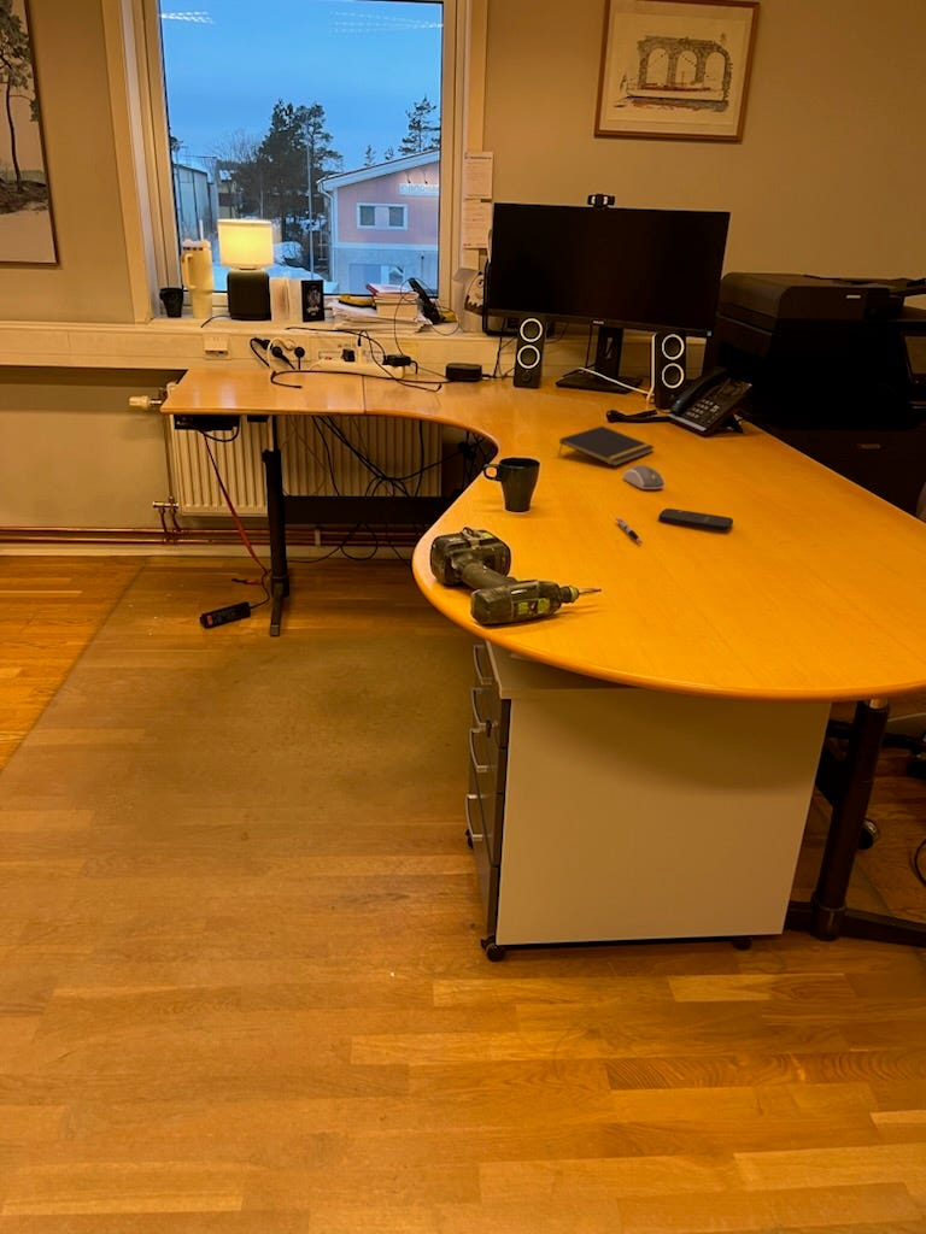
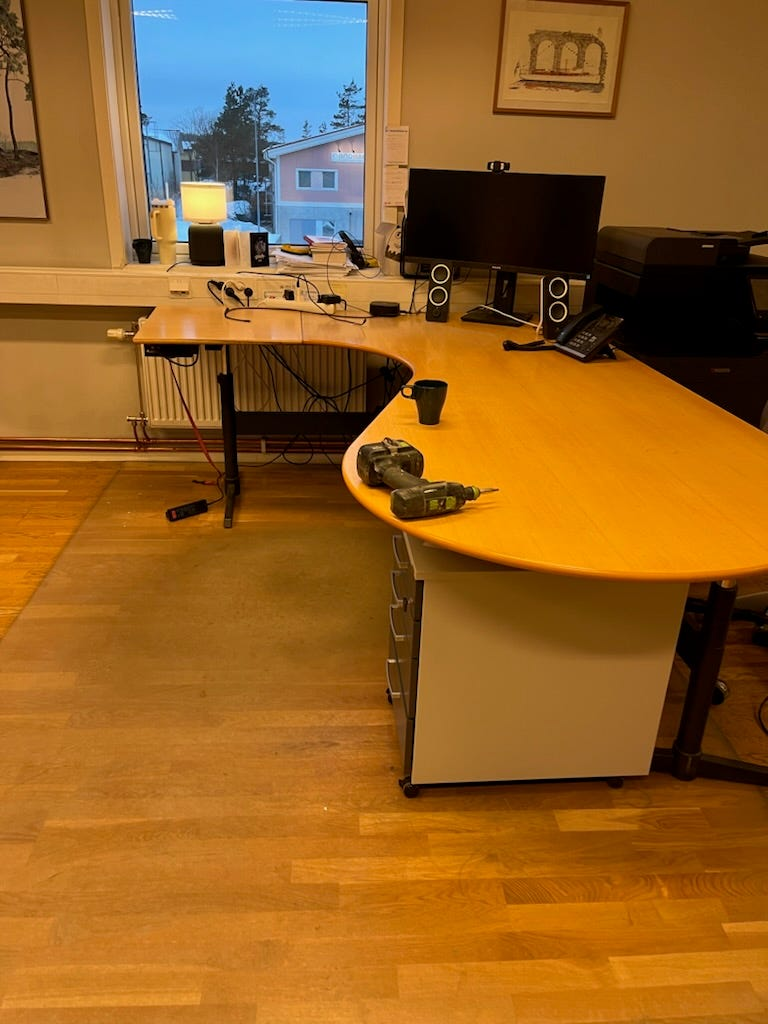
- pen (629, 530)
- computer mouse (643, 474)
- smartphone (694, 519)
- notepad (608, 445)
